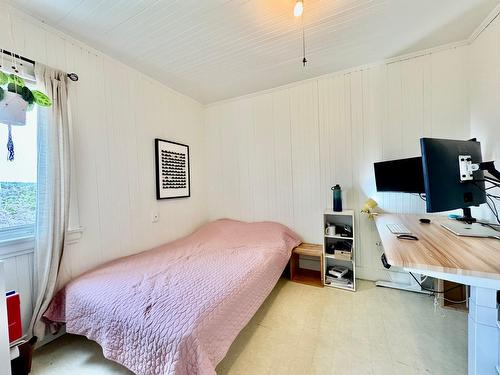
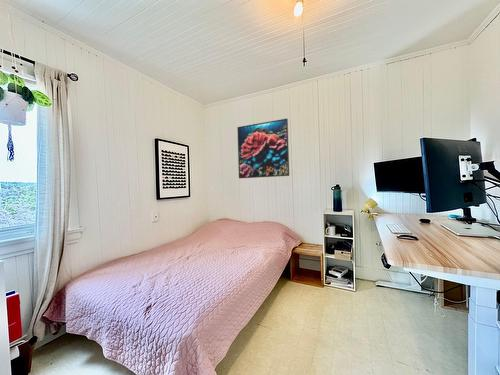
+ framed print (261, 150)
